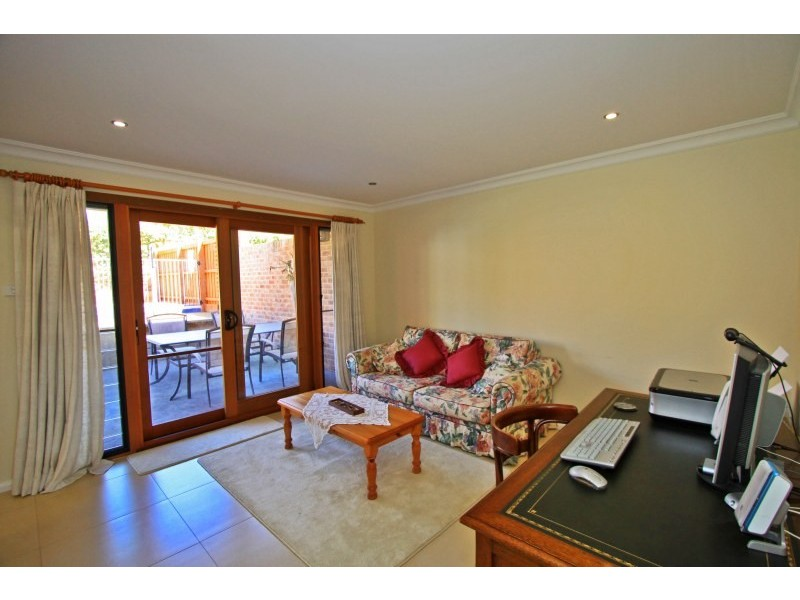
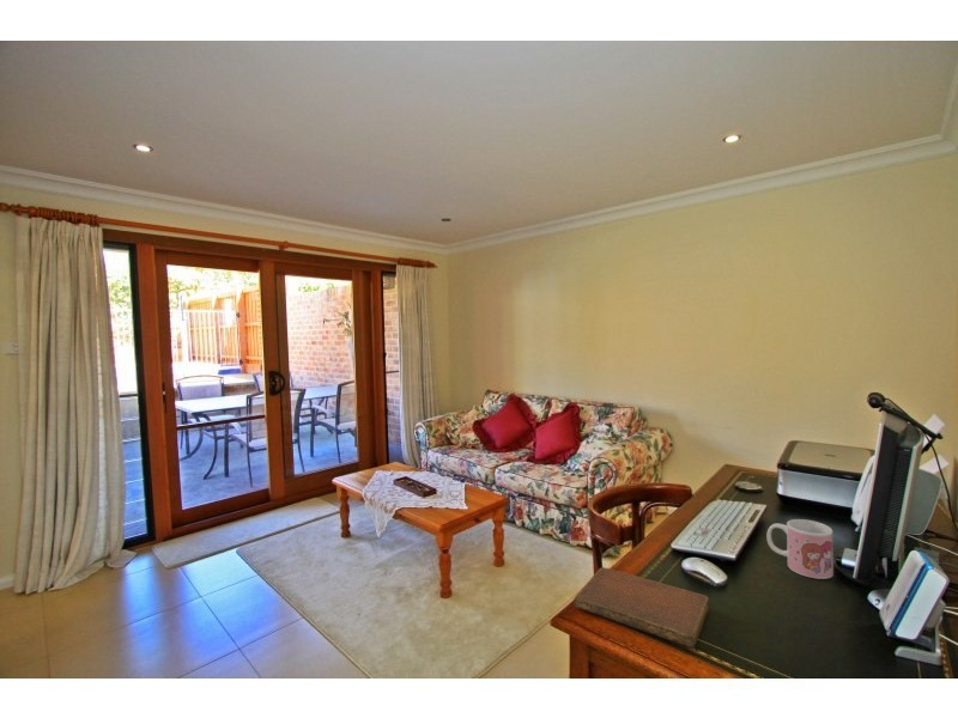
+ notebook (641, 602)
+ mug (801, 546)
